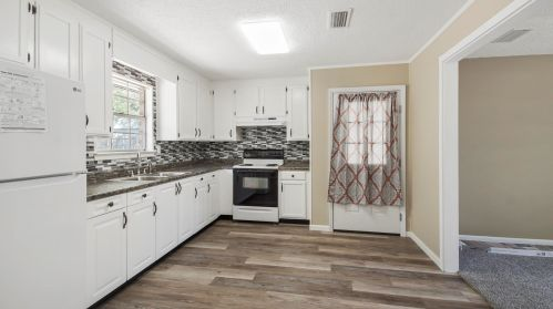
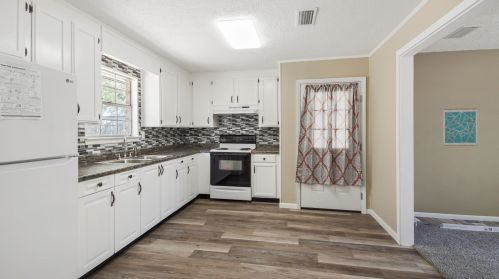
+ wall art (460, 127)
